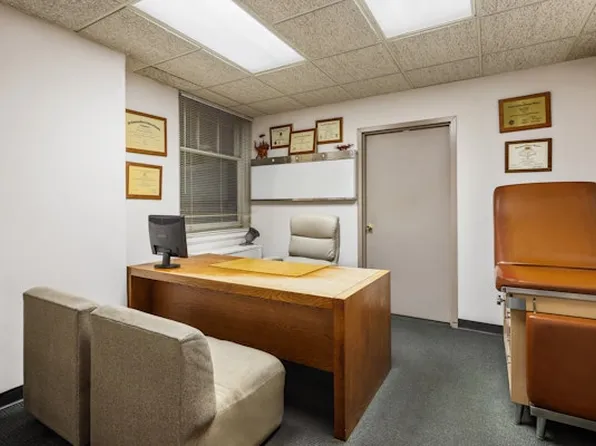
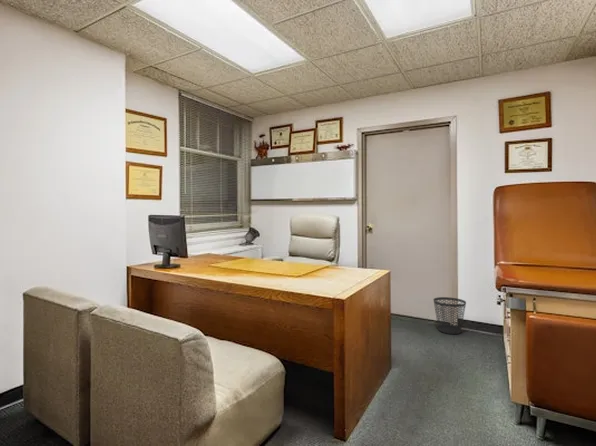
+ wastebasket (449, 316)
